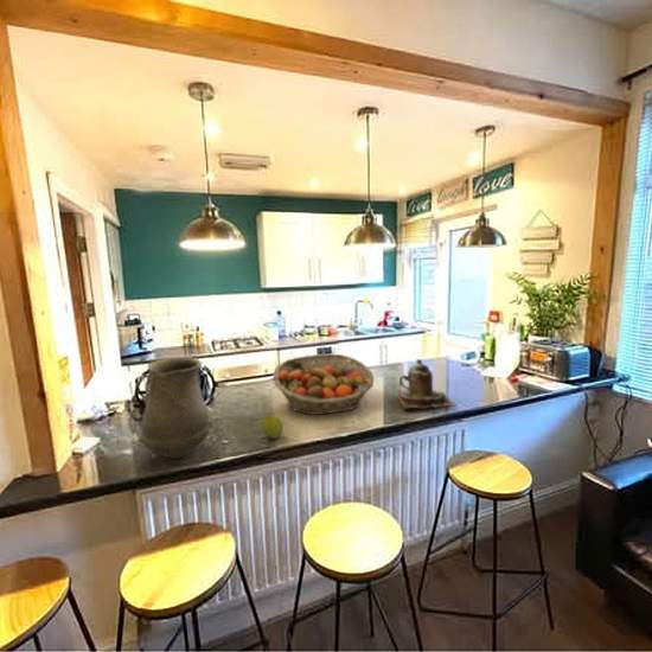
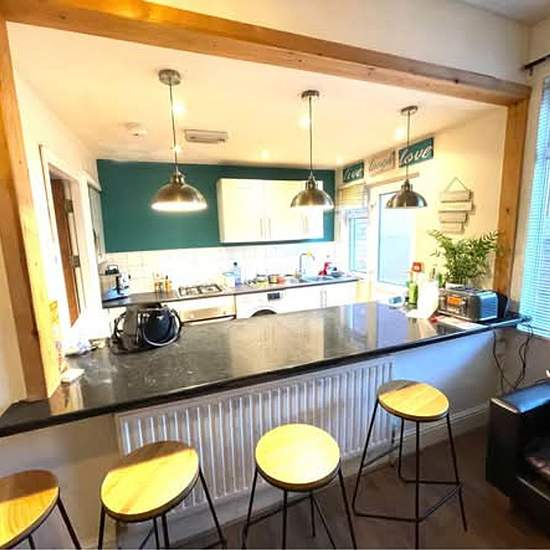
- vase (175, 408)
- fruit basket (324, 382)
- fruit (273, 426)
- teapot (424, 381)
